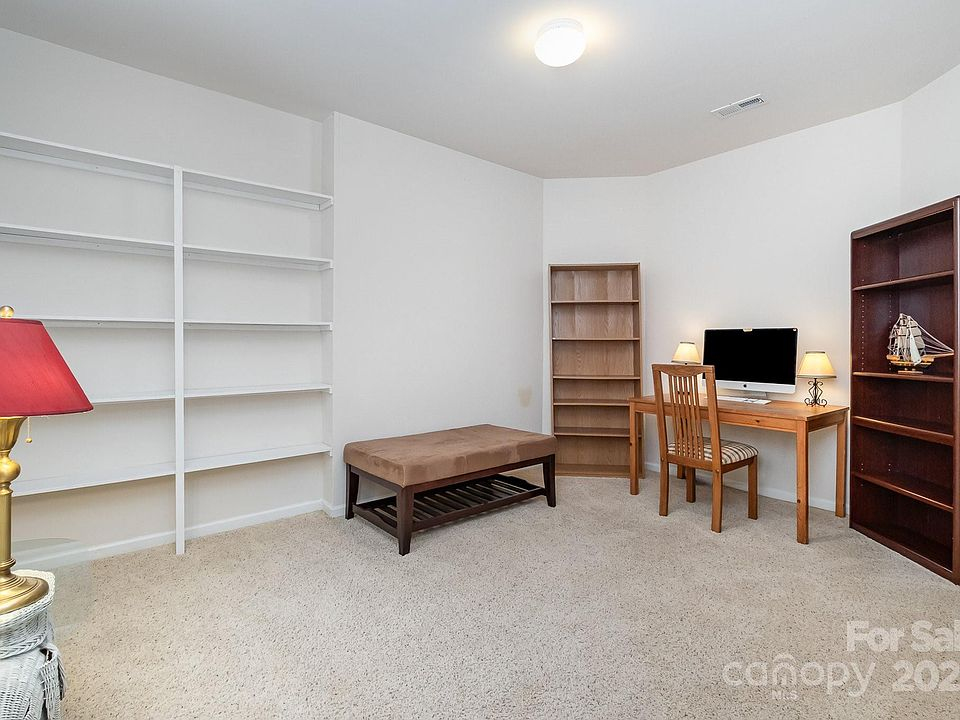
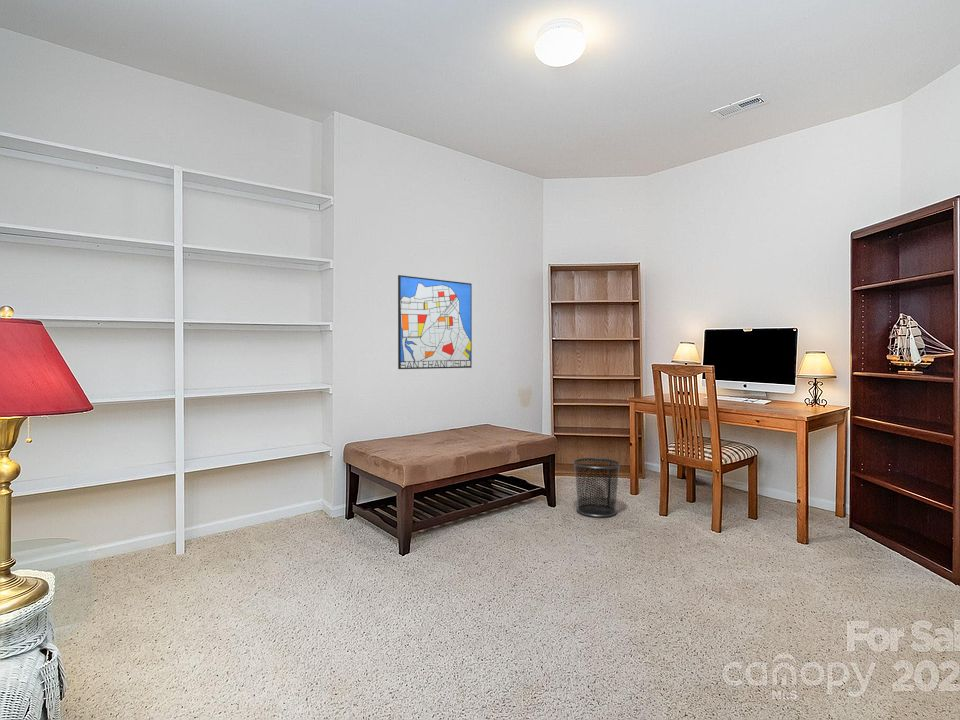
+ wall art (436, 324)
+ waste bin (596, 487)
